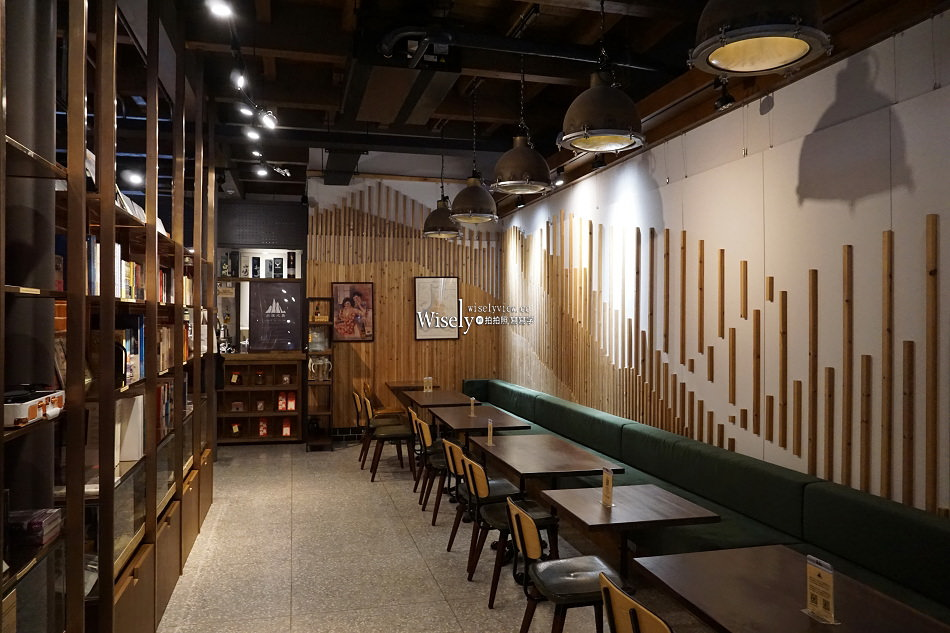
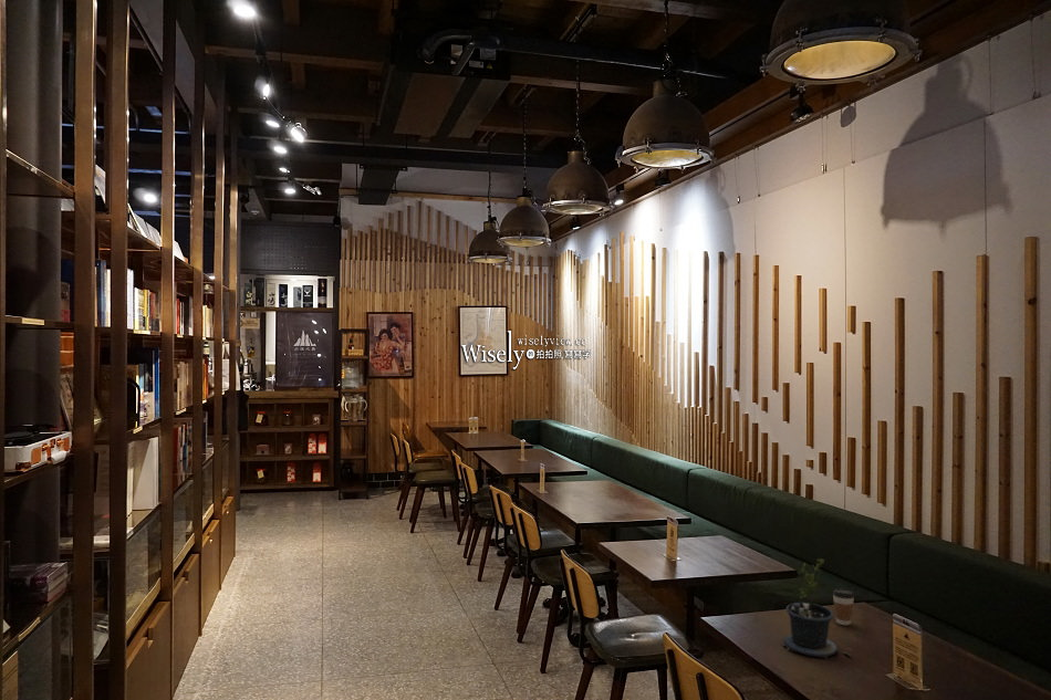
+ coffee cup (843, 606)
+ potted plant (812, 604)
